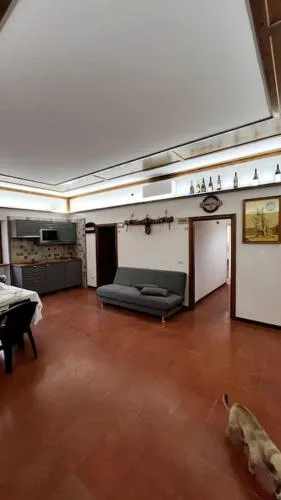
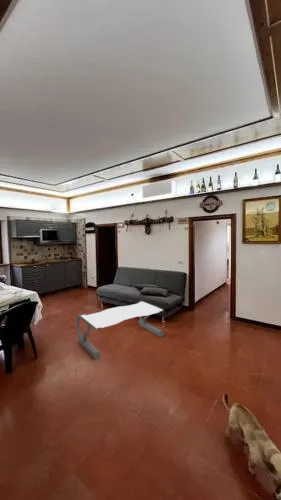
+ coffee table (120, 321)
